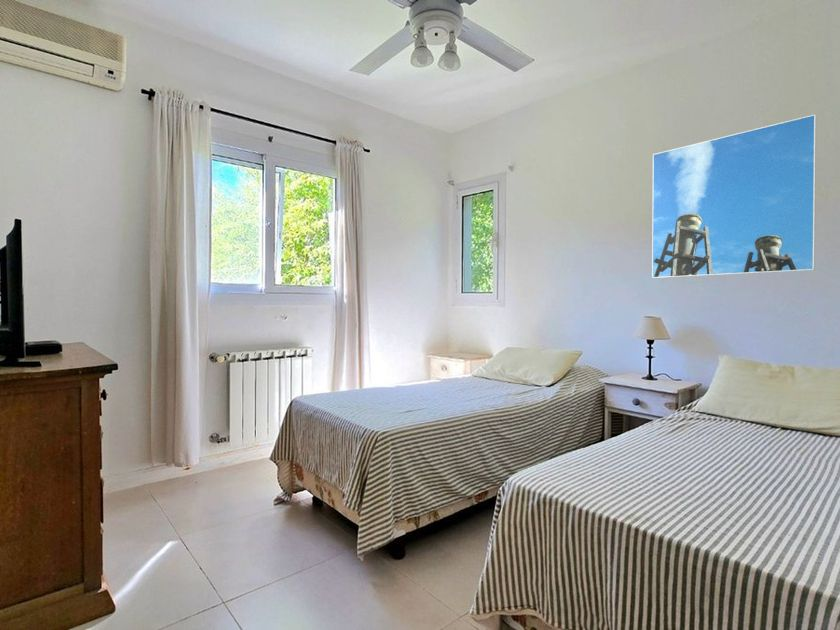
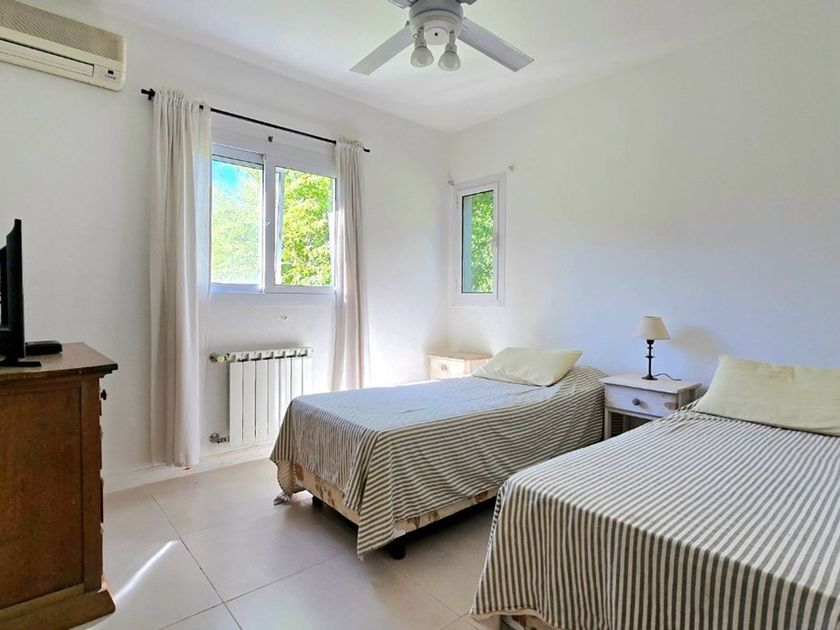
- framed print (725, 205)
